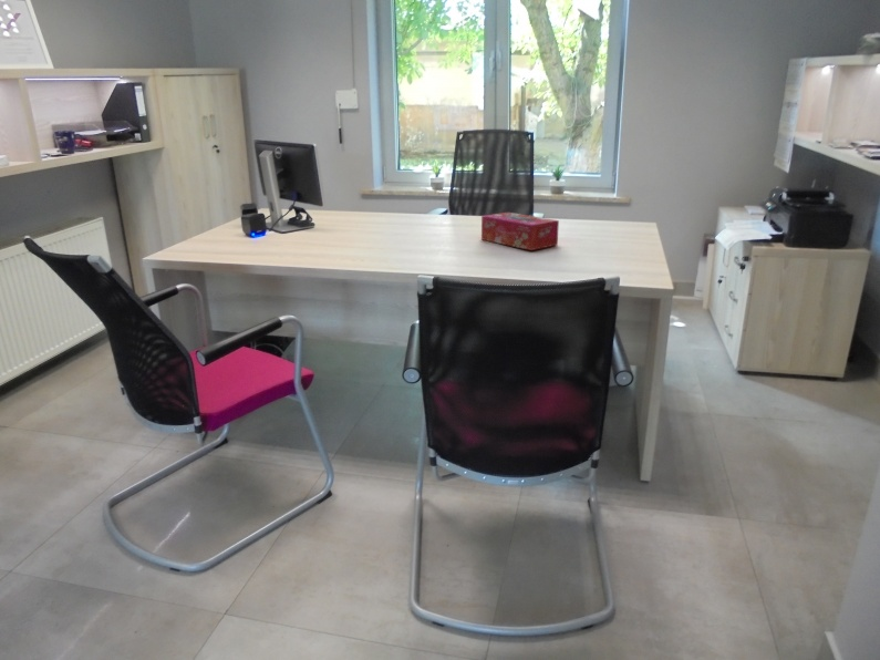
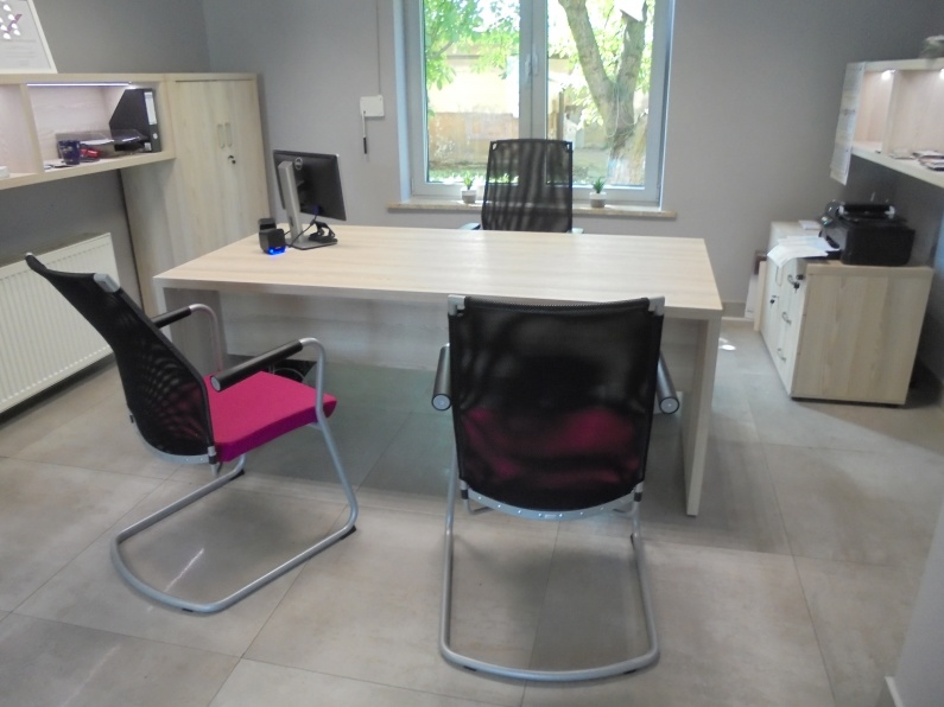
- tissue box (518, 230)
